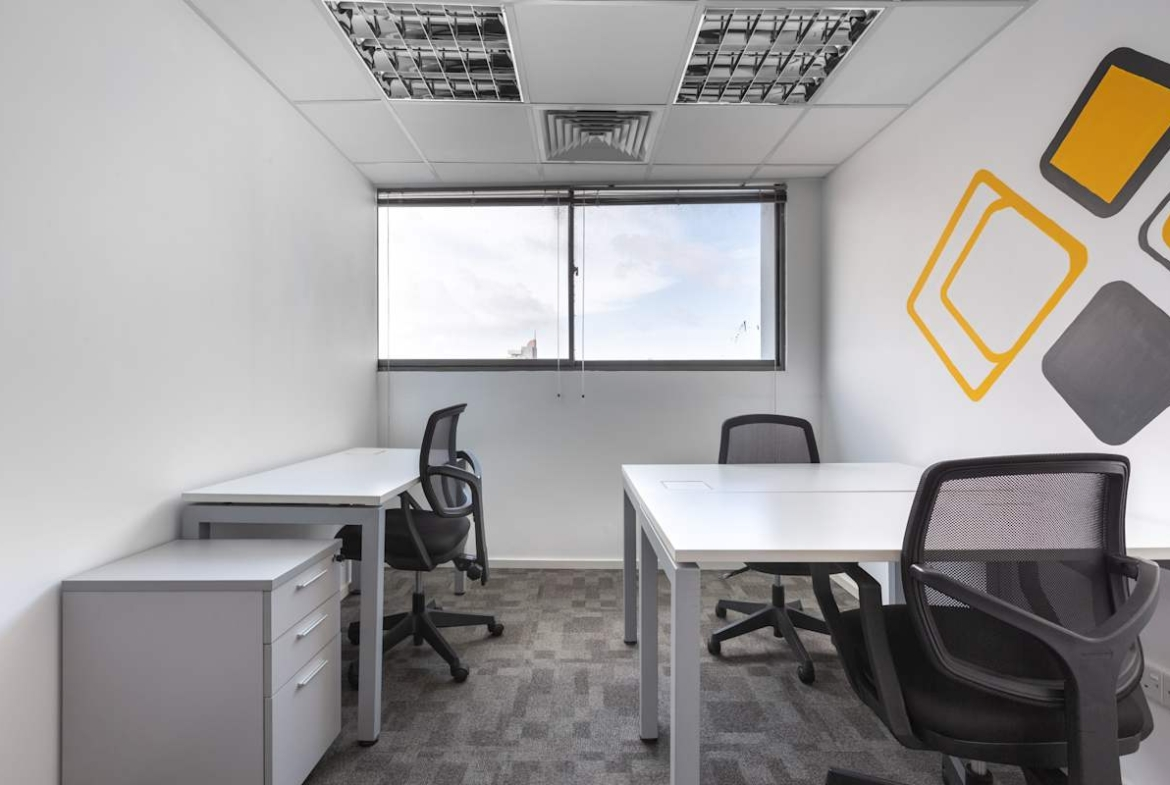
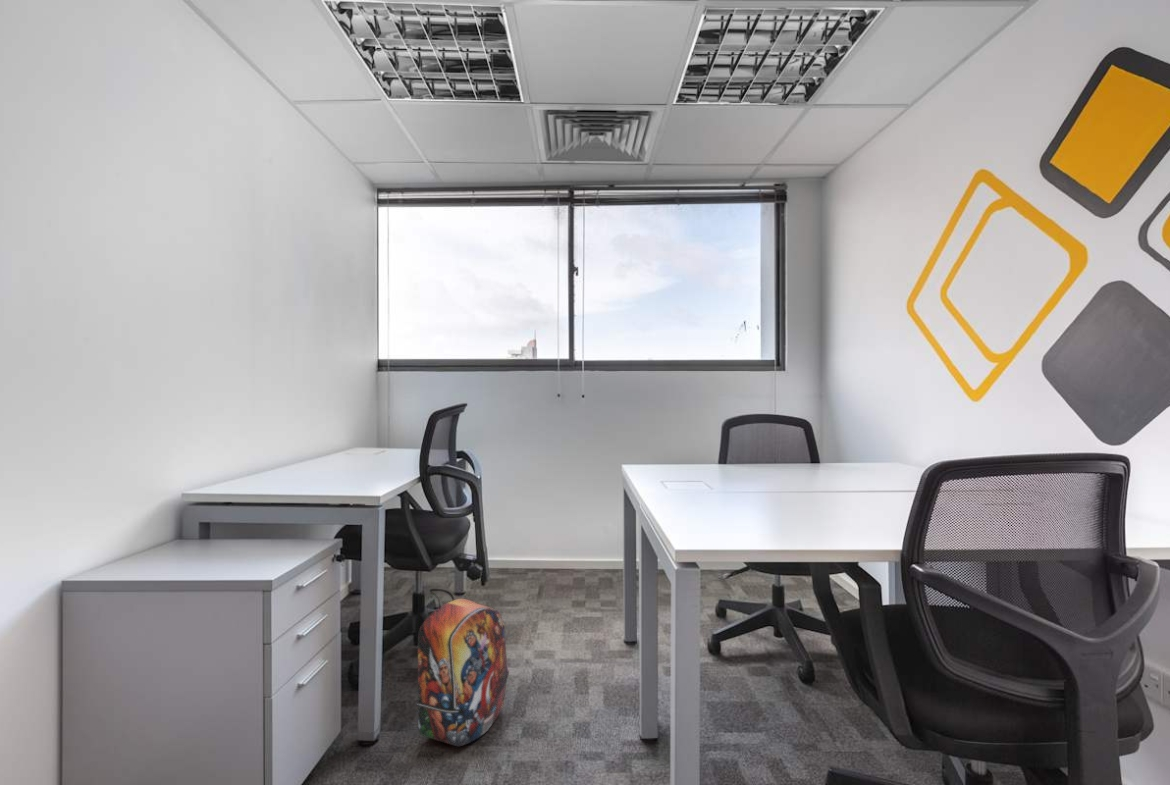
+ backpack (461, 660)
